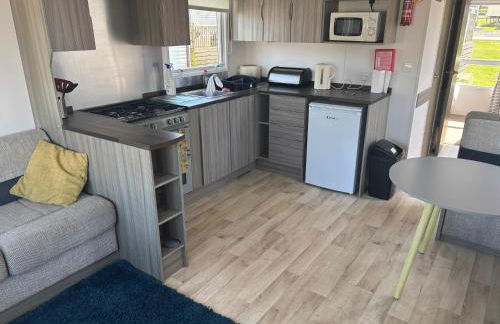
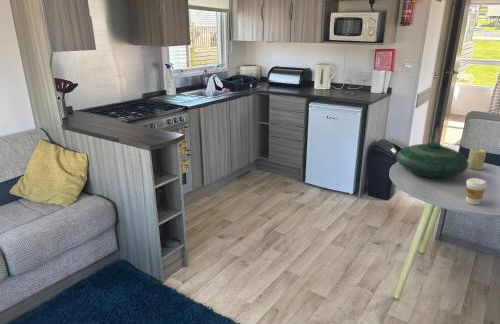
+ decorative bowl (431, 157)
+ candle (476, 158)
+ coffee cup (474, 191)
